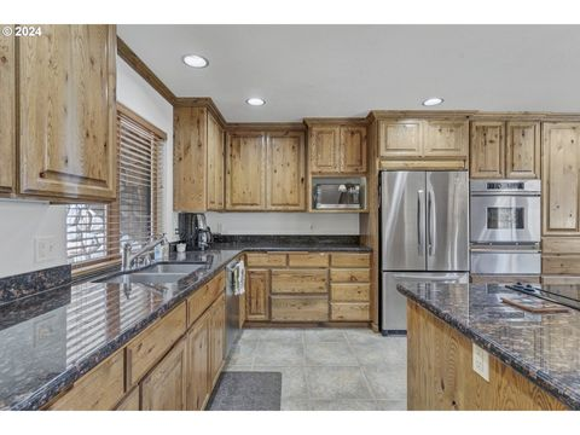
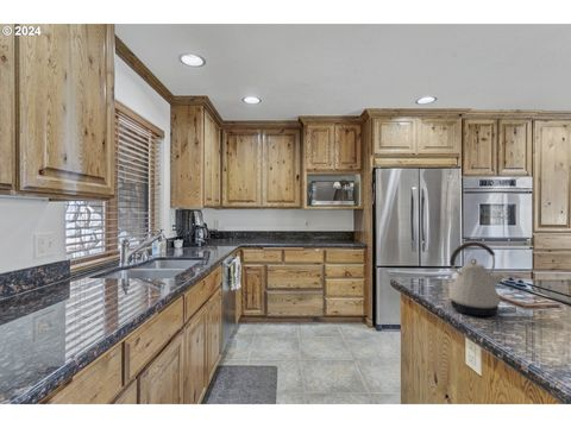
+ kettle (475, 276)
